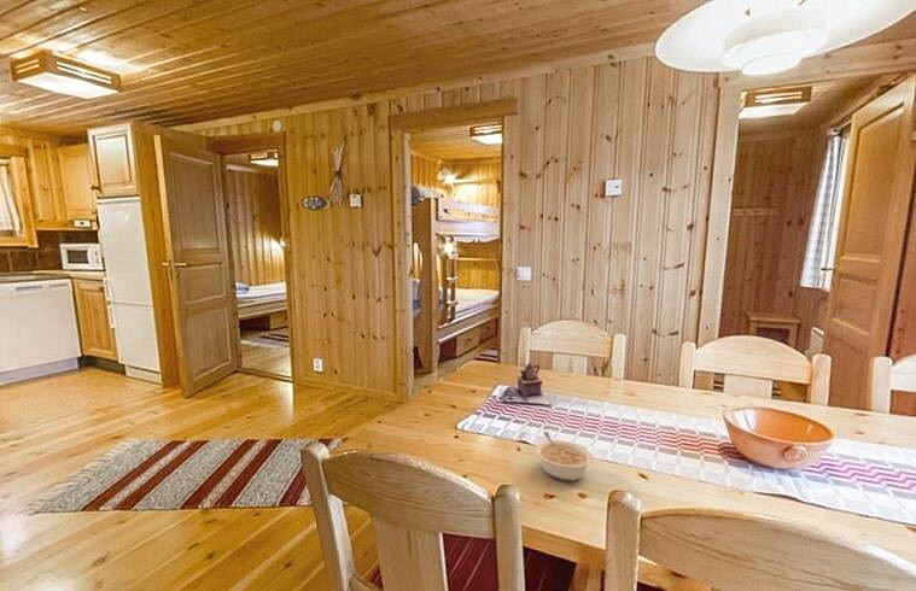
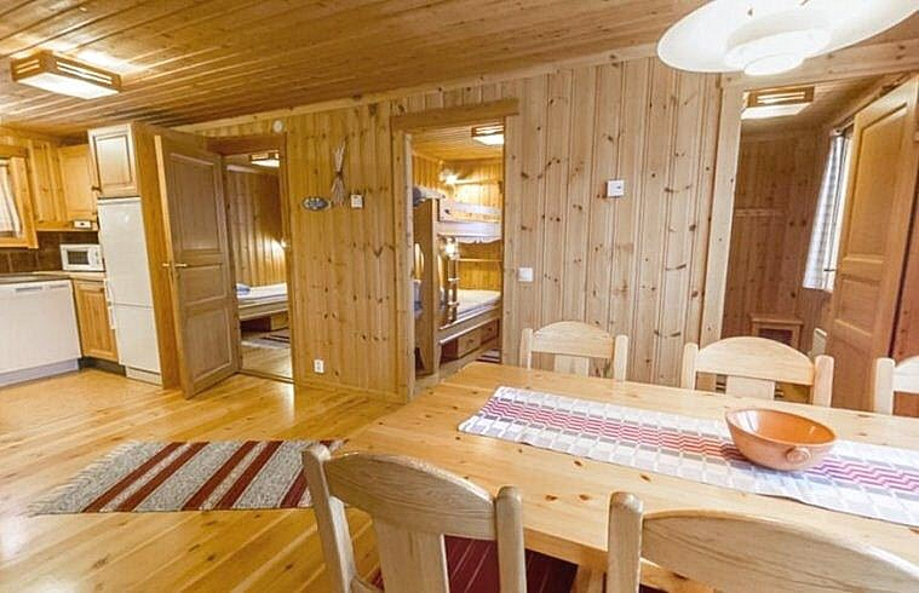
- legume (560, 458)
- teapot (526, 379)
